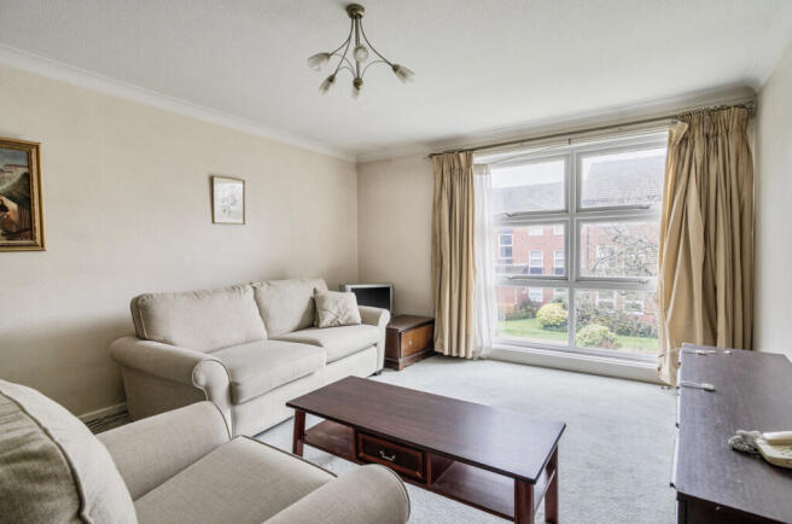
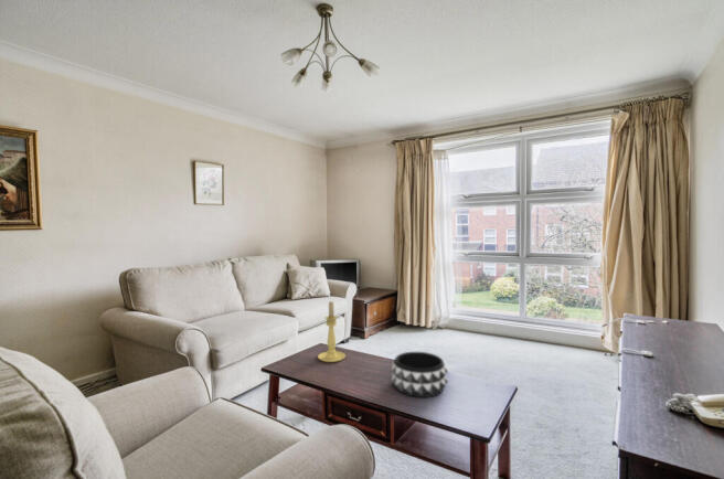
+ candle holder (331, 329)
+ decorative bowl (418, 373)
